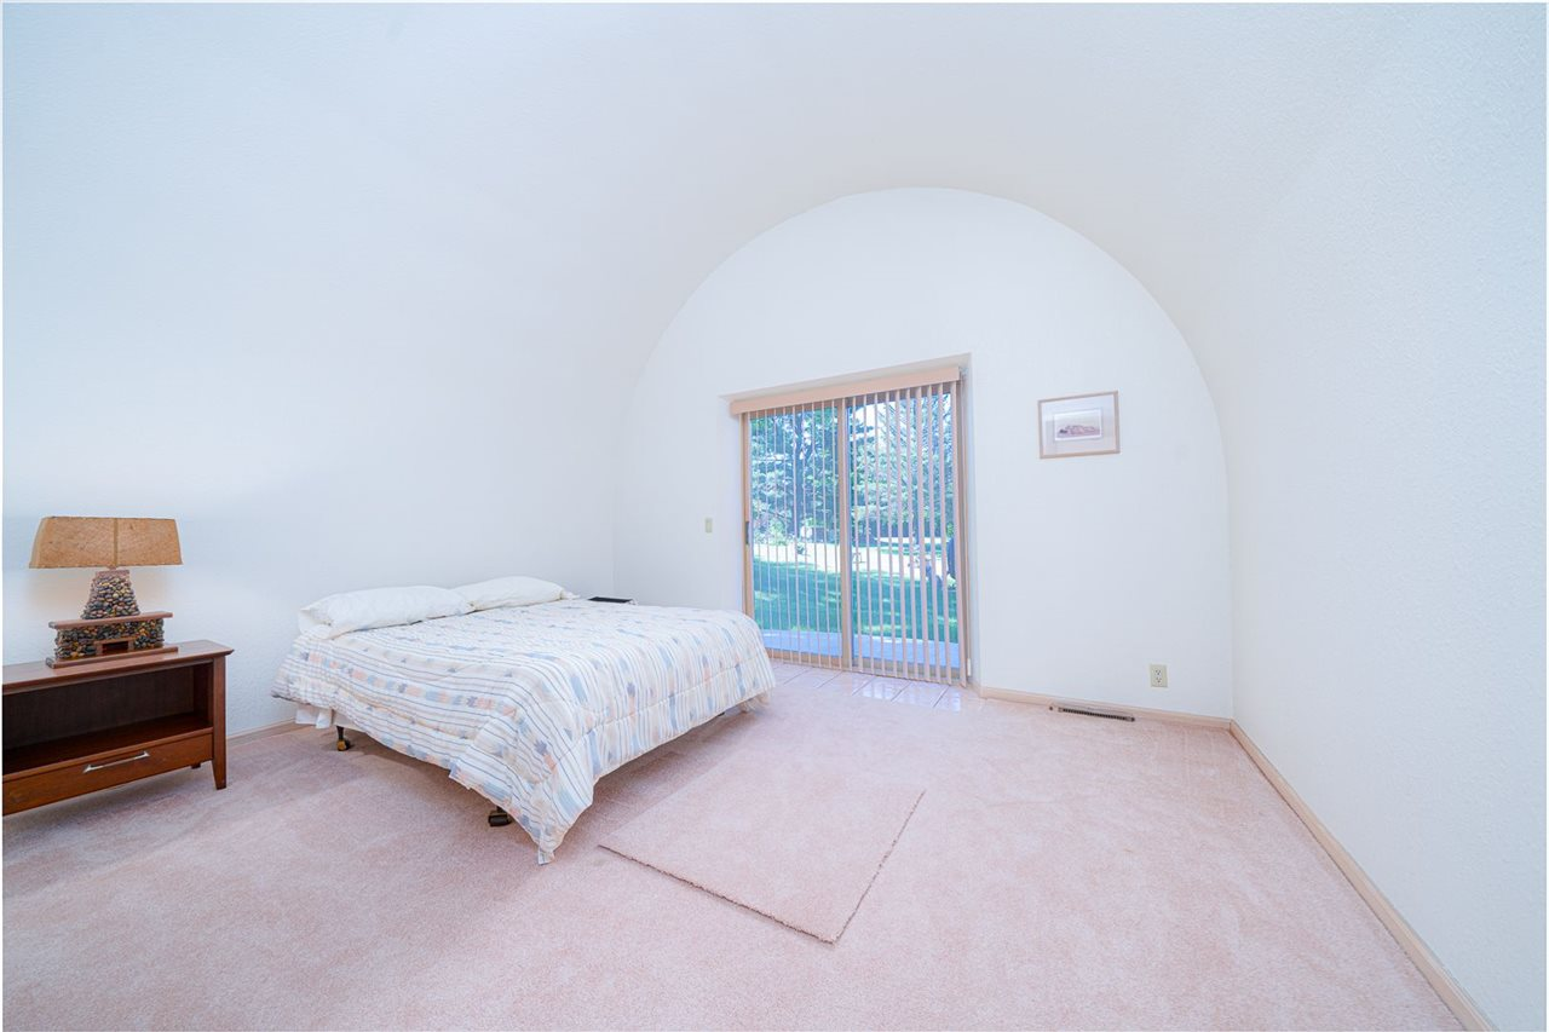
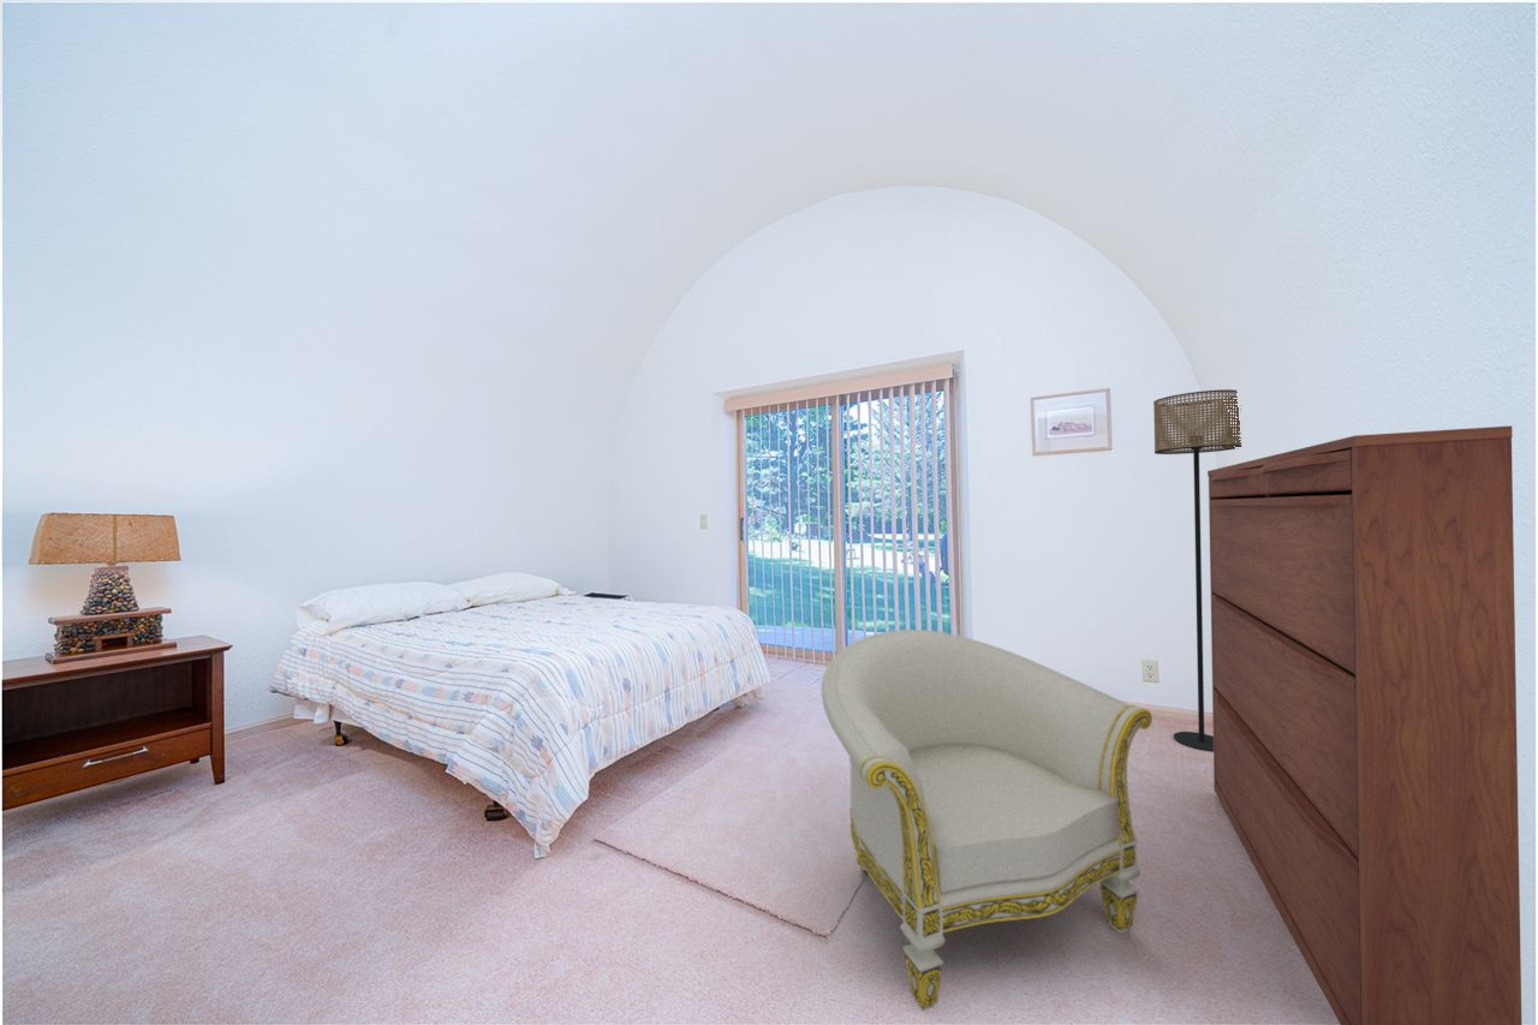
+ floor lamp (1198, 570)
+ armchair (956, 771)
+ dresser (1299, 677)
